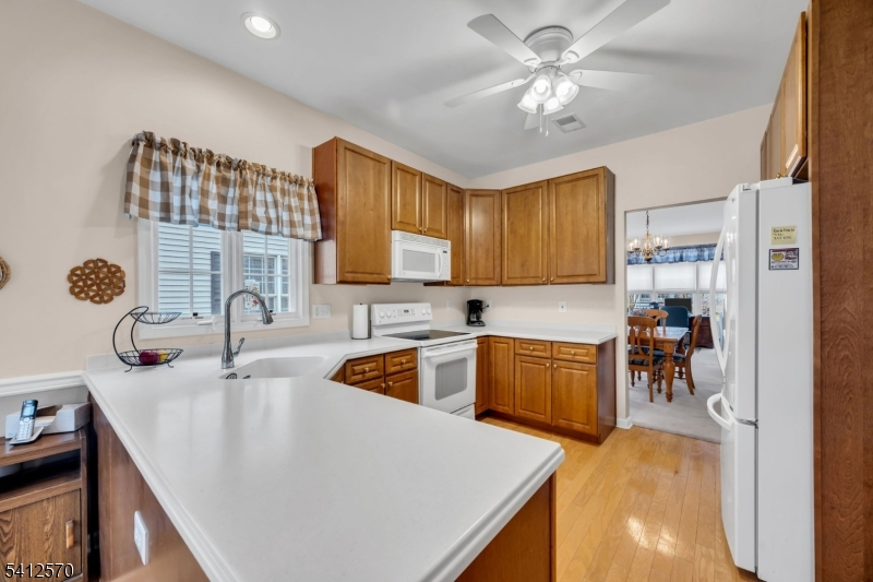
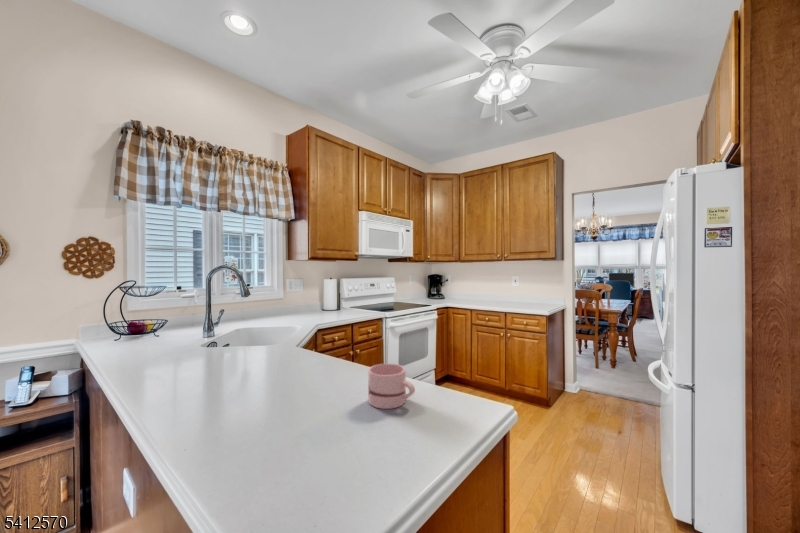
+ mug (391, 386)
